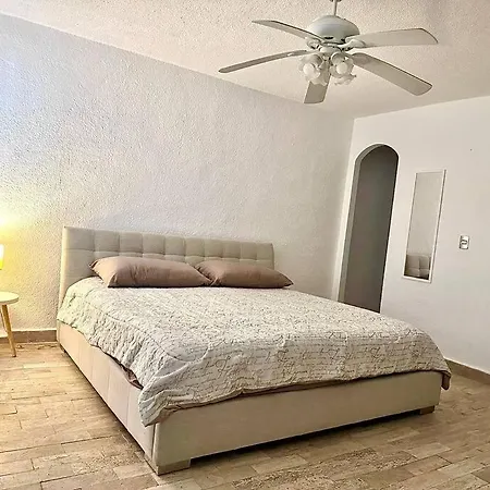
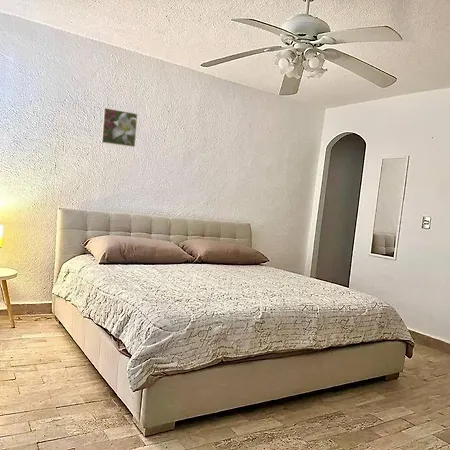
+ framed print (119, 128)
